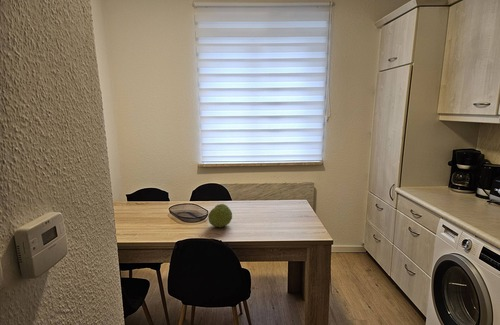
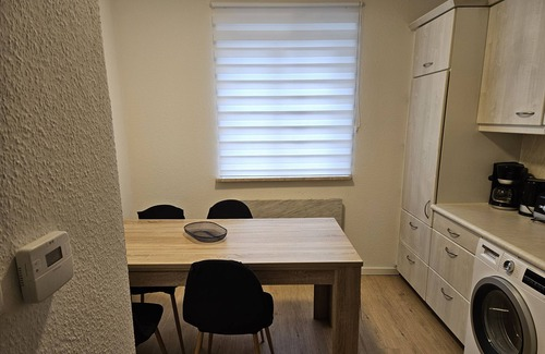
- fruit (220, 215)
